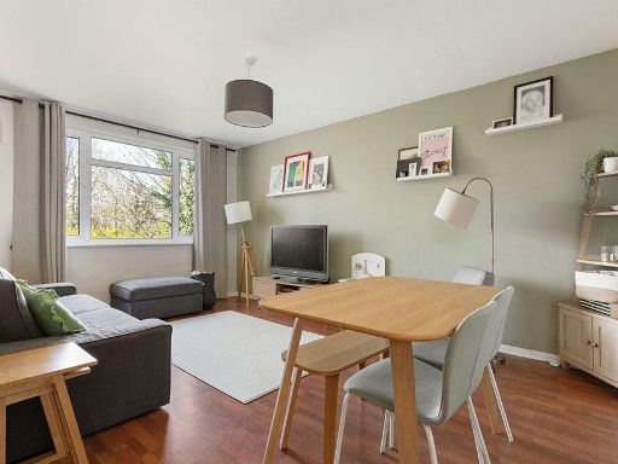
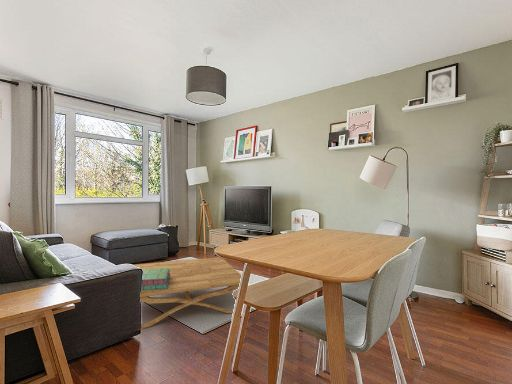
+ stack of books (153, 278)
+ coffee table (183, 286)
